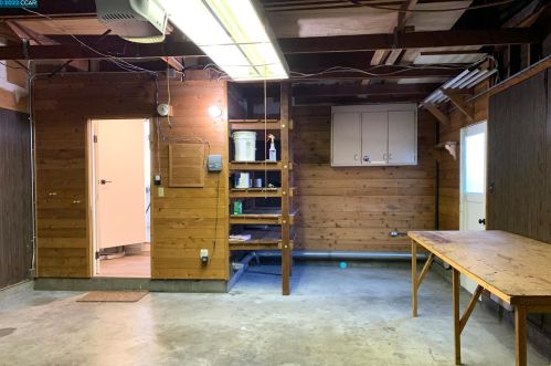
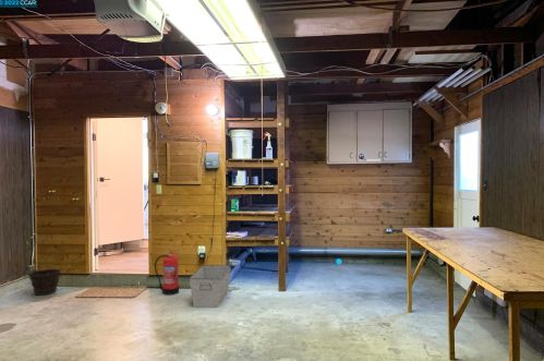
+ fire extinguisher (167, 270)
+ storage bin (210, 285)
+ bucket (45, 281)
